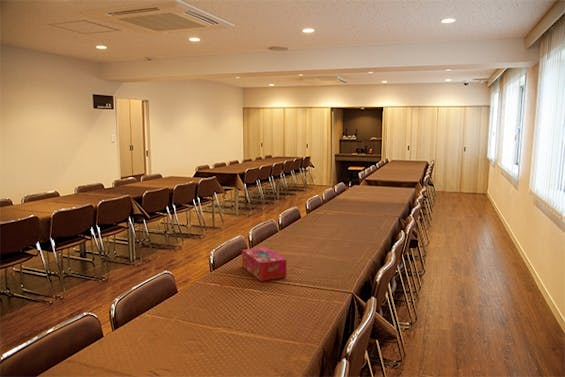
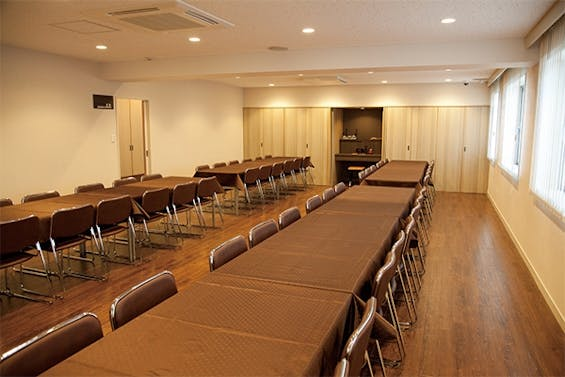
- tissue box (263, 263)
